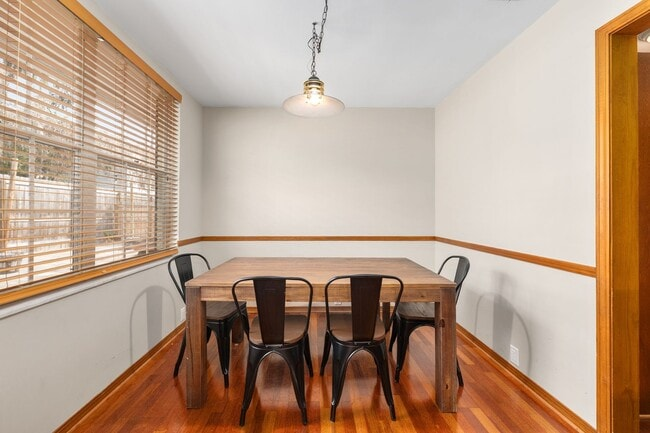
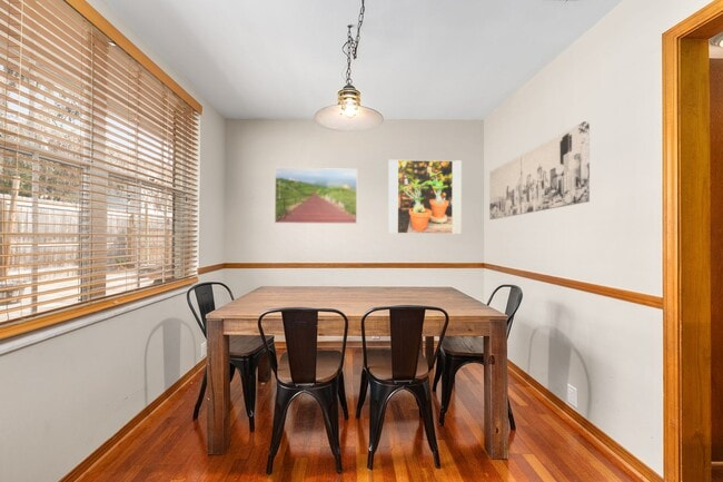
+ wall art (526, 183)
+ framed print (316, 196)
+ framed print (425, 197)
